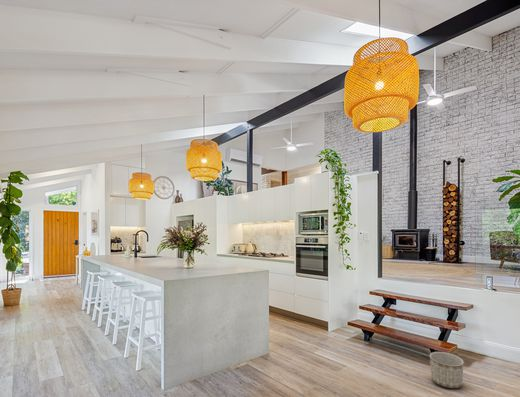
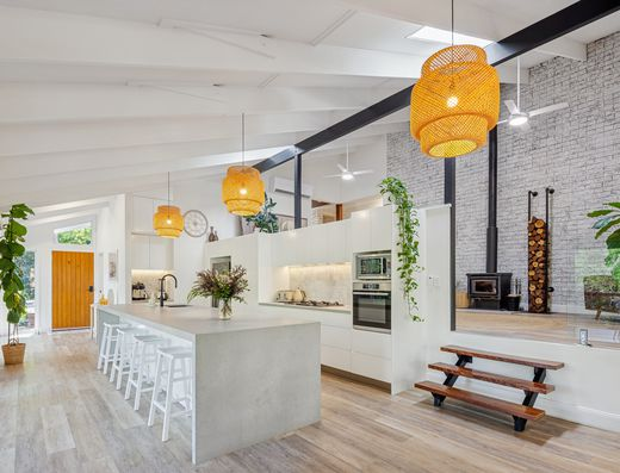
- planter (446, 370)
